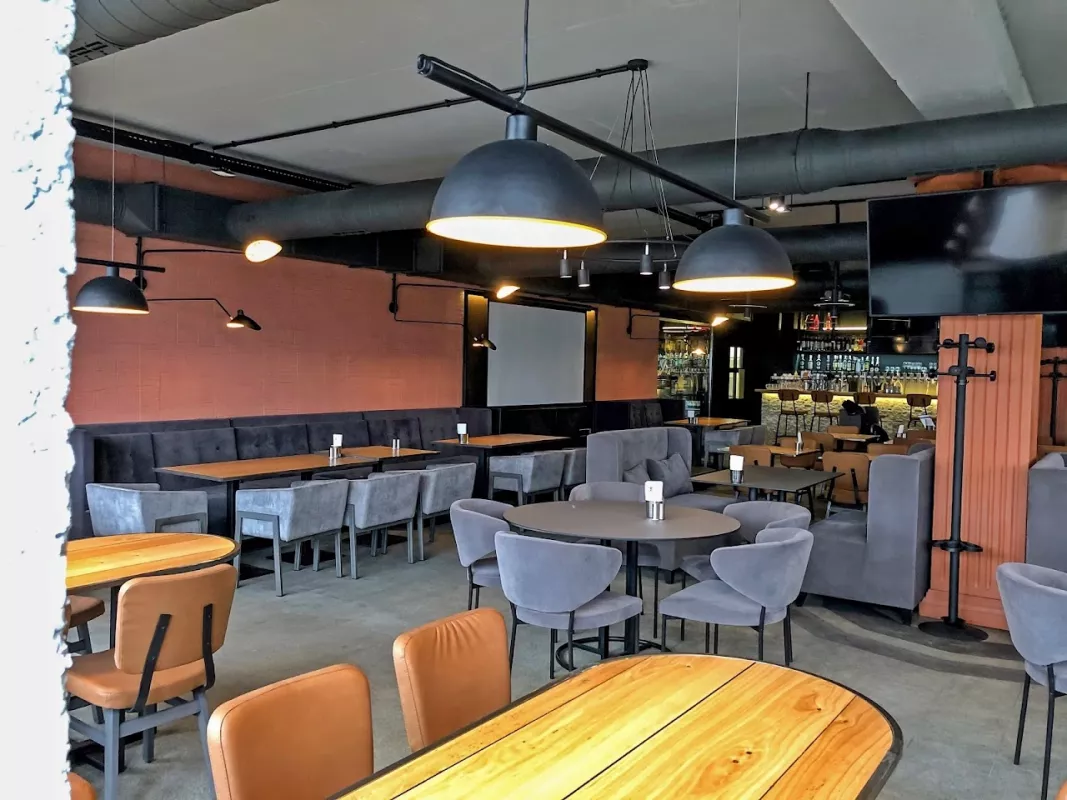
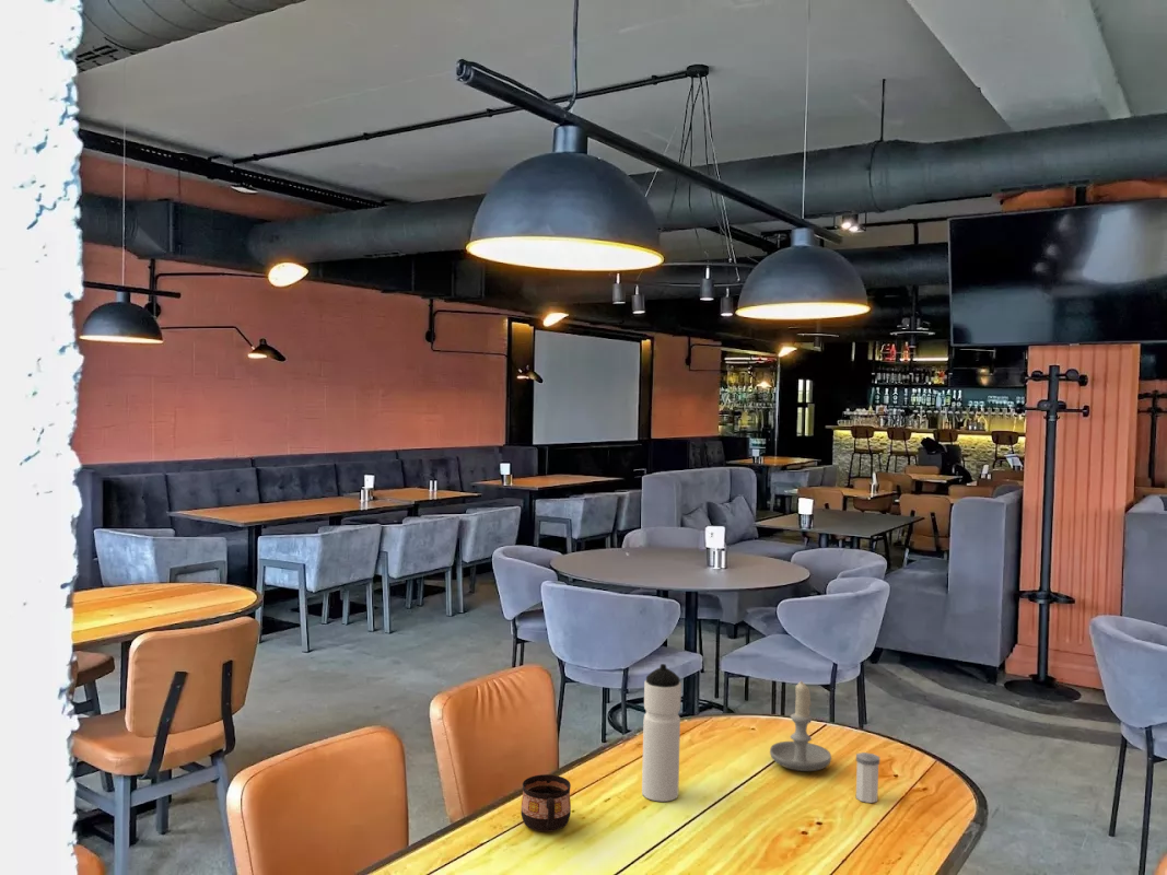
+ candle (801, 722)
+ cup (544, 804)
+ water bottle (661, 728)
+ salt shaker (867, 777)
